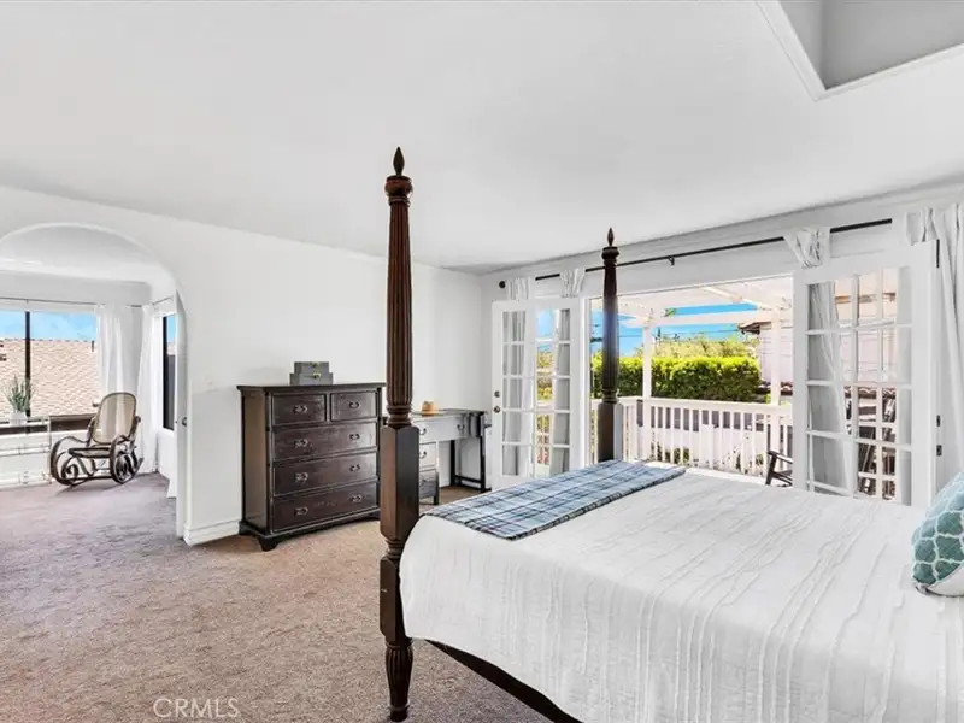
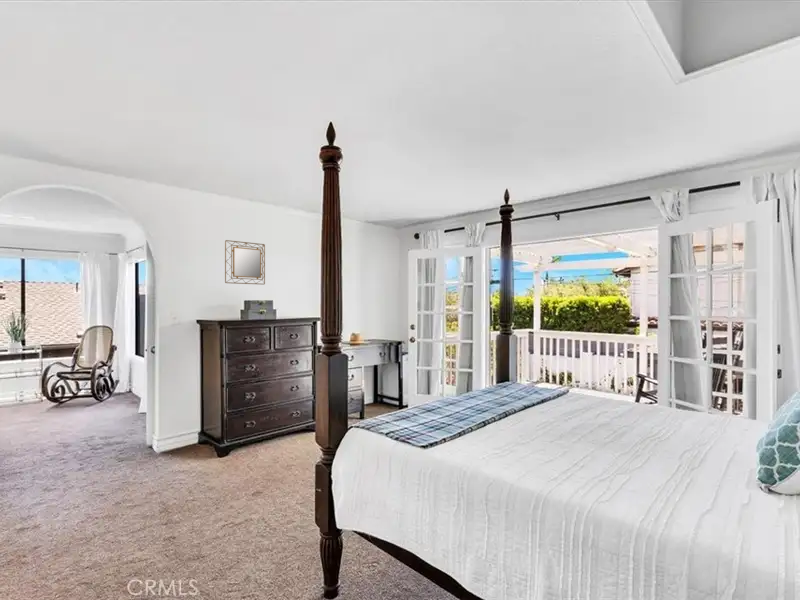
+ home mirror (246, 262)
